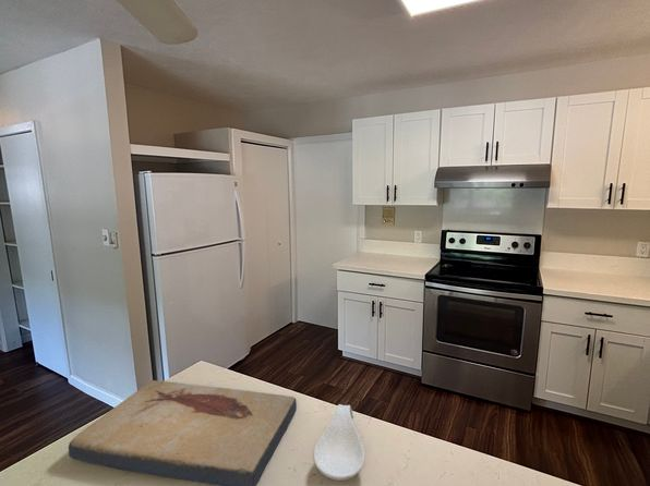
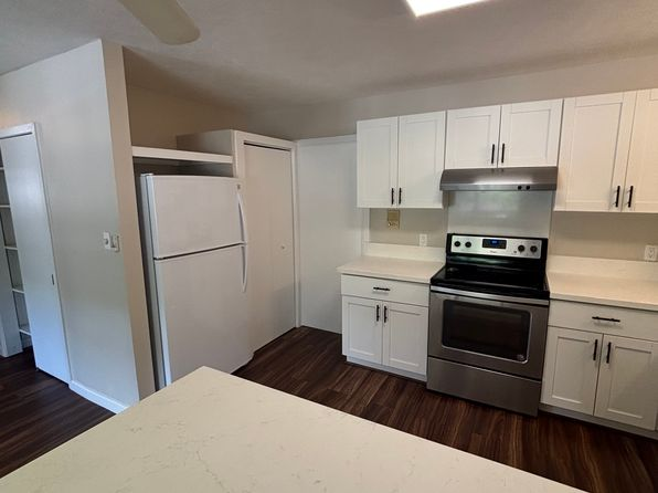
- fish fossil (192, 424)
- spoon rest (340, 436)
